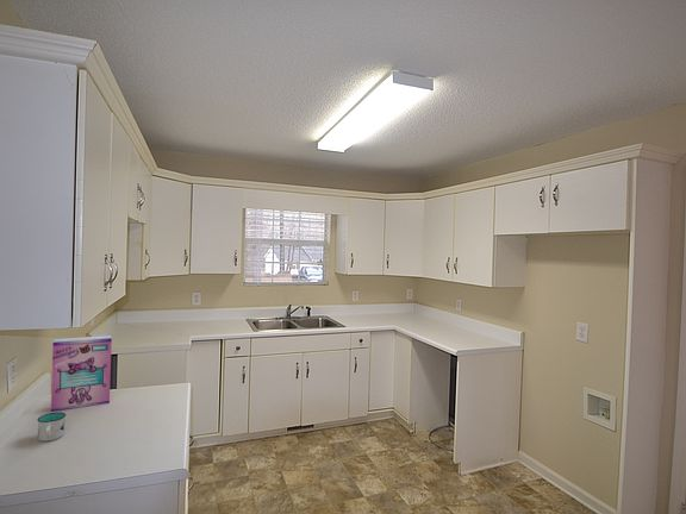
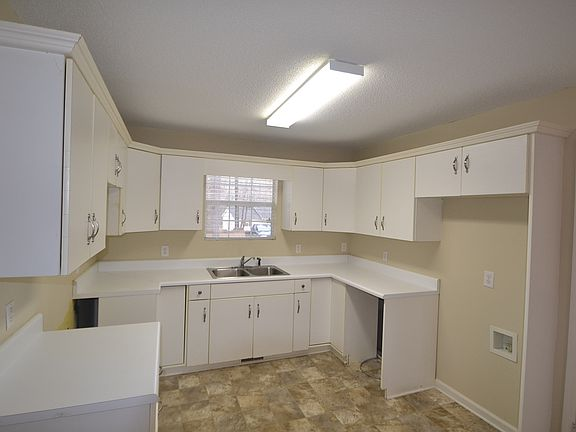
- mug (50, 427)
- cereal box (82, 370)
